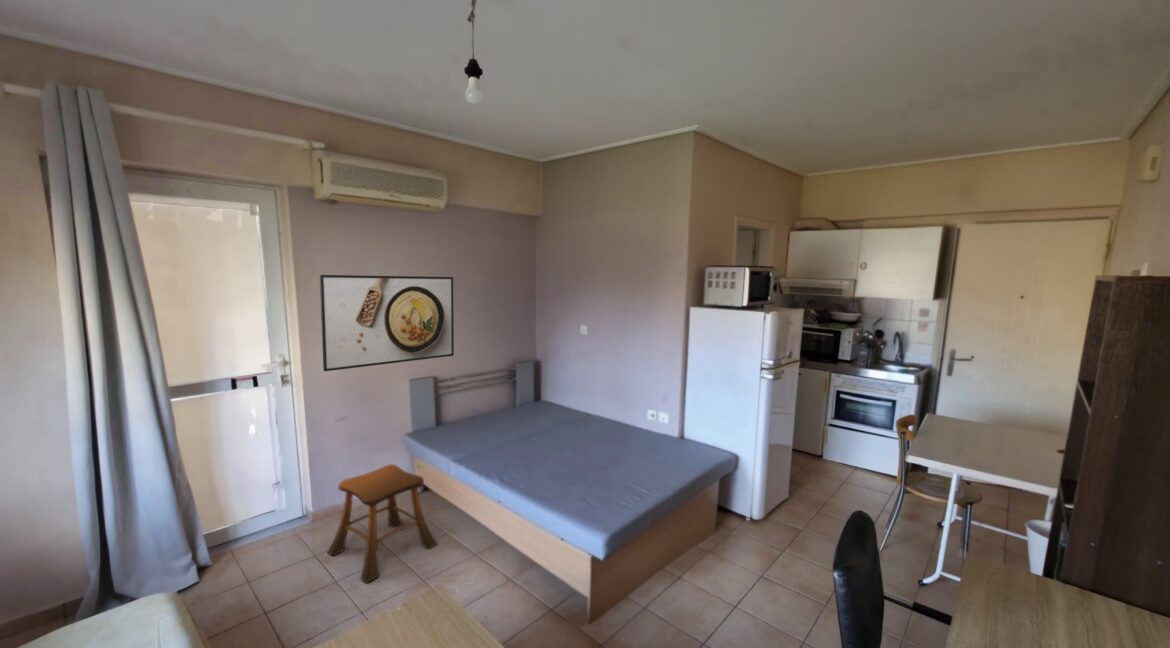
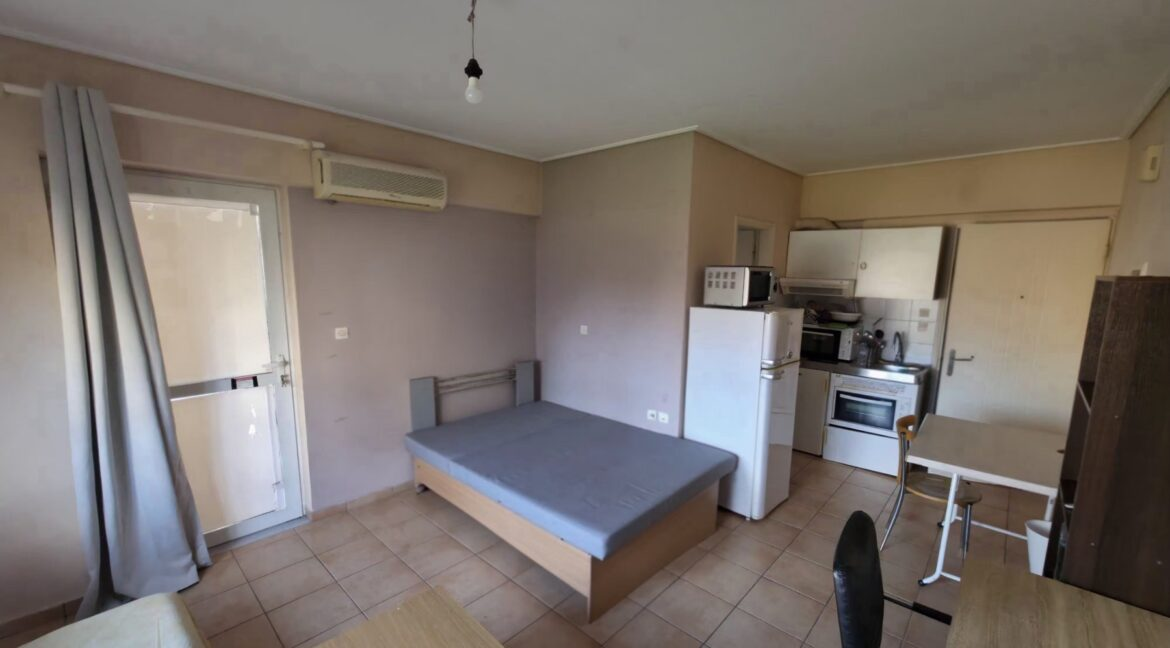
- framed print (394, 319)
- stool (381, 511)
